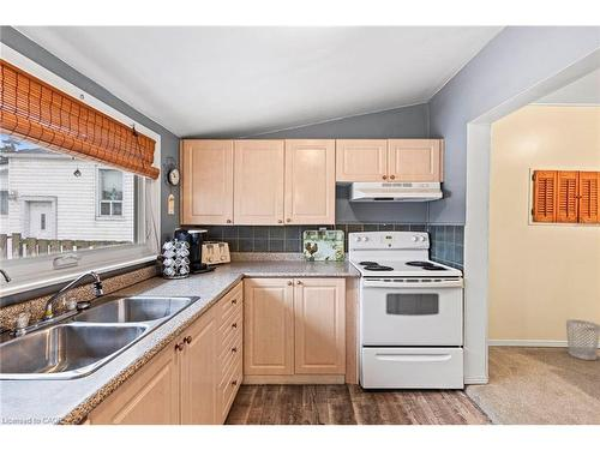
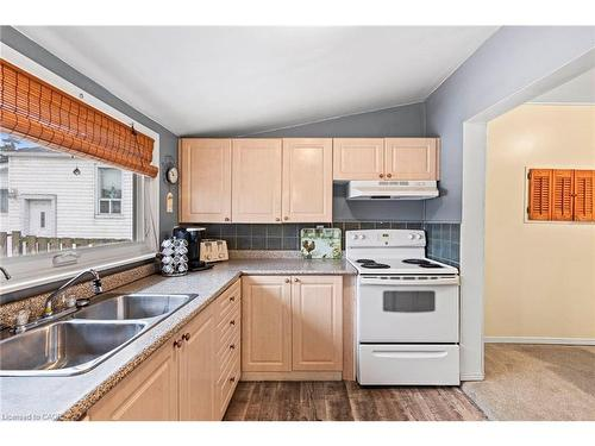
- wastebasket (582, 340)
